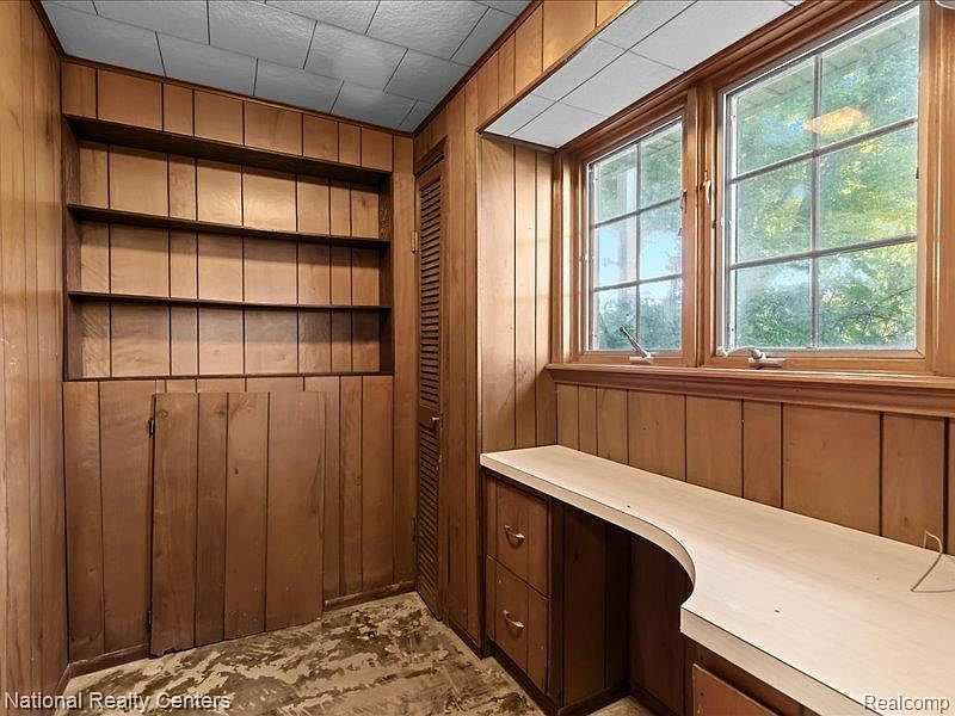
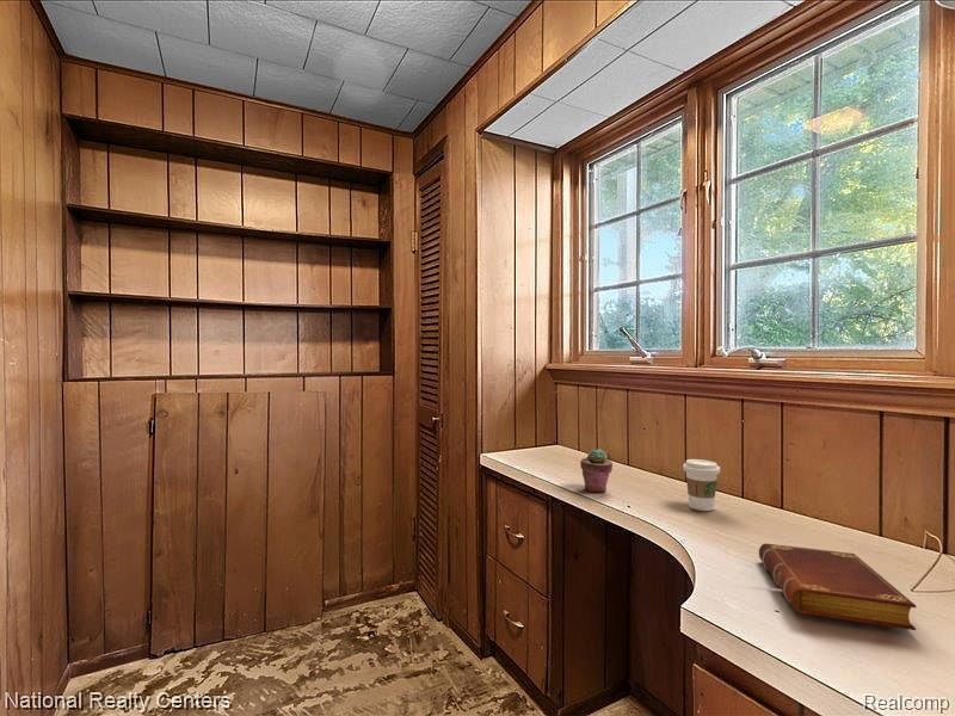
+ book (825, 580)
+ potted succulent (596, 469)
+ coffee cup (701, 484)
